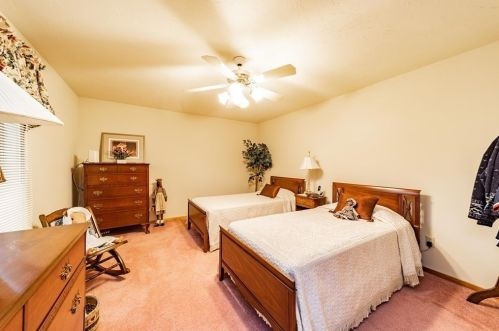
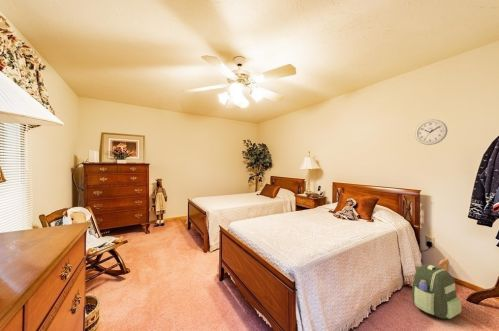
+ wall clock (430, 132)
+ backpack (438, 286)
